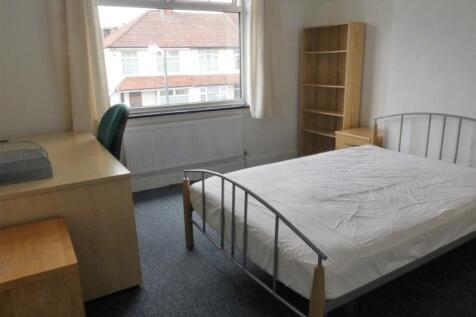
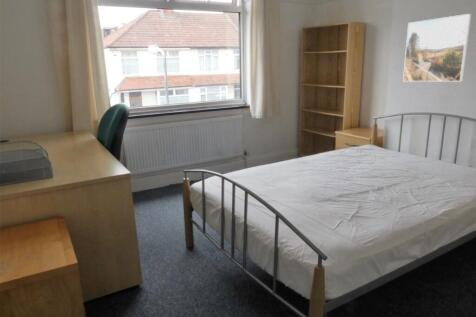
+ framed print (433, 50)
